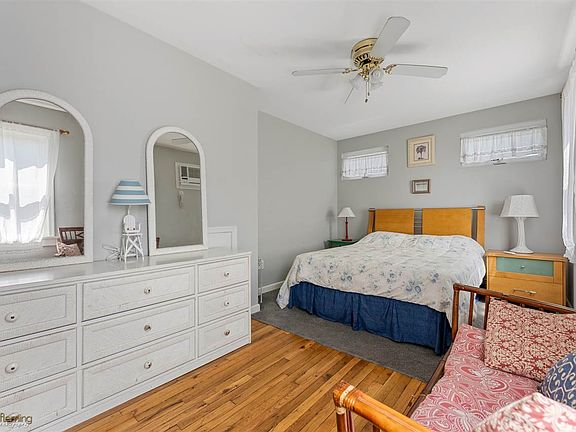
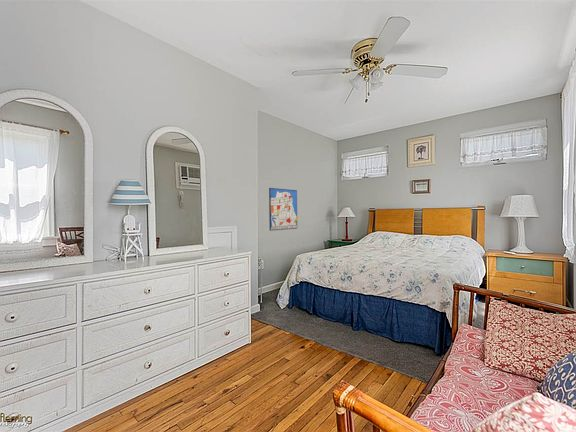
+ wall art (284, 209)
